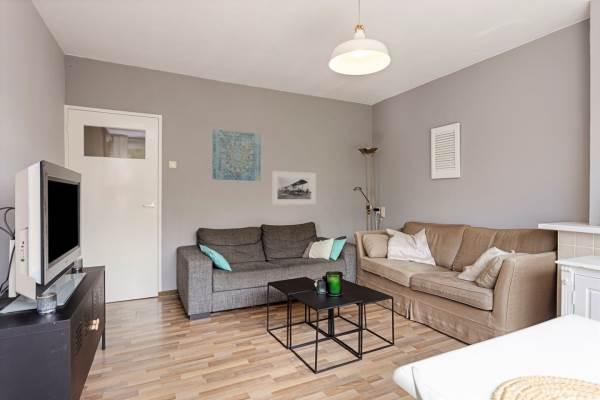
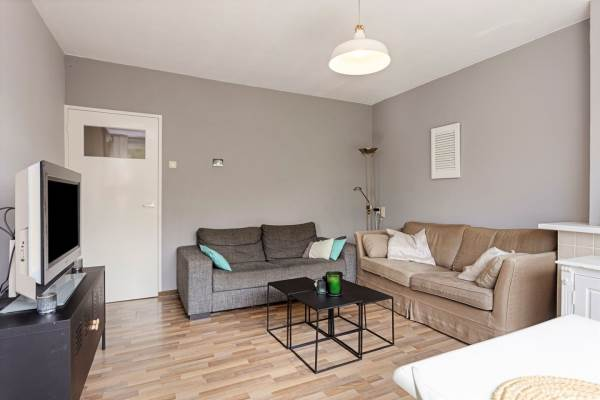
- wall art (237, 155)
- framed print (294, 188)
